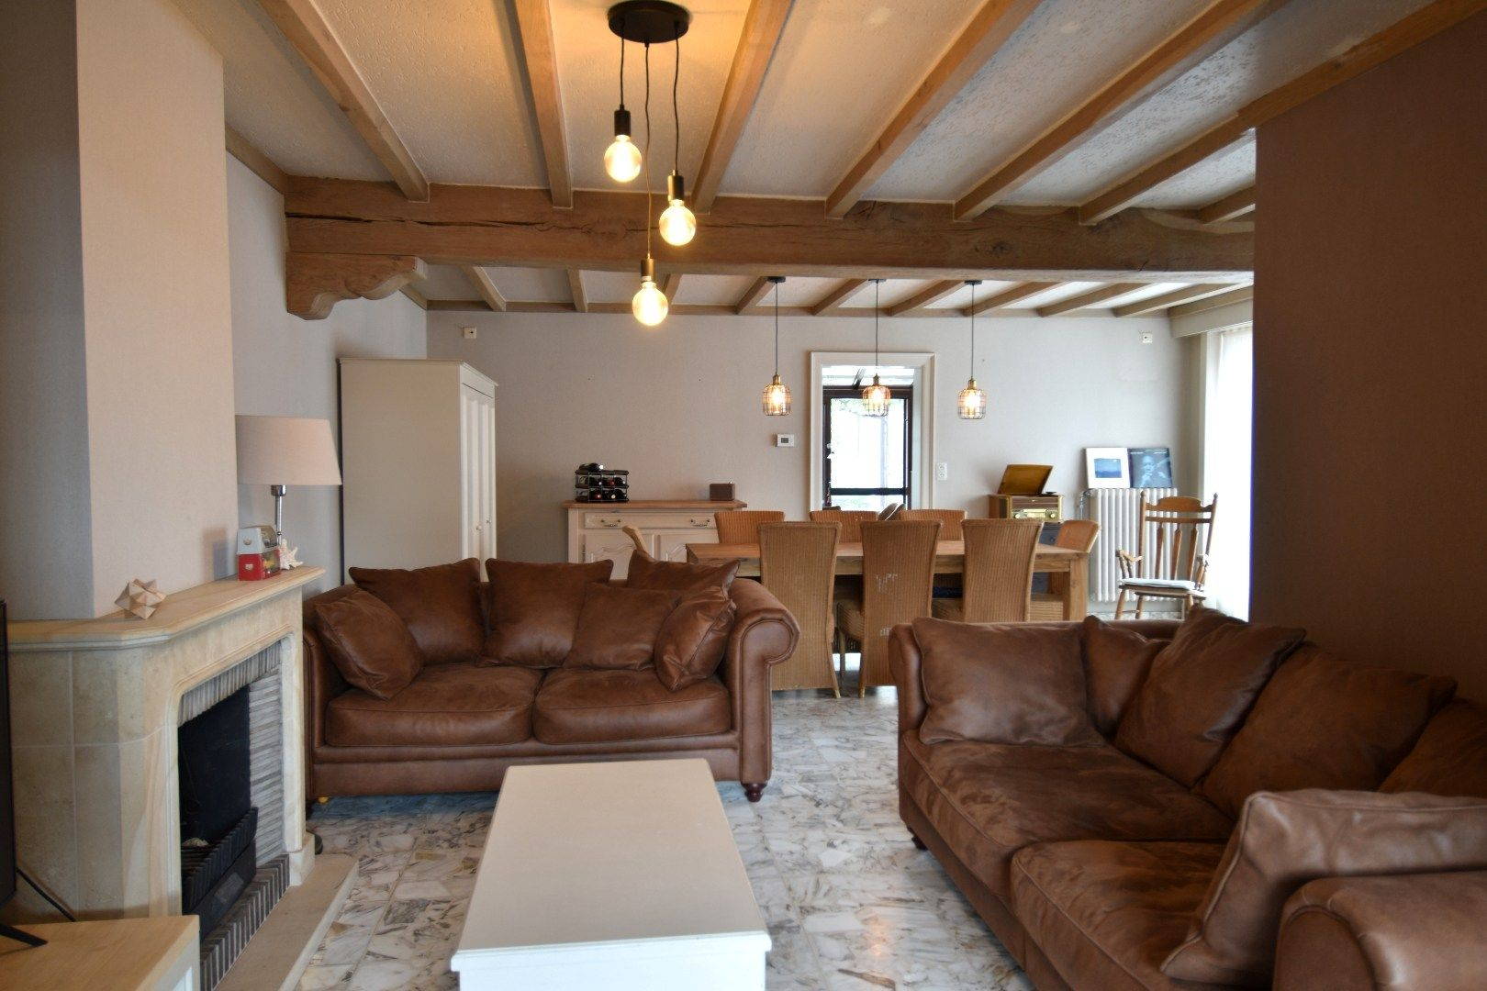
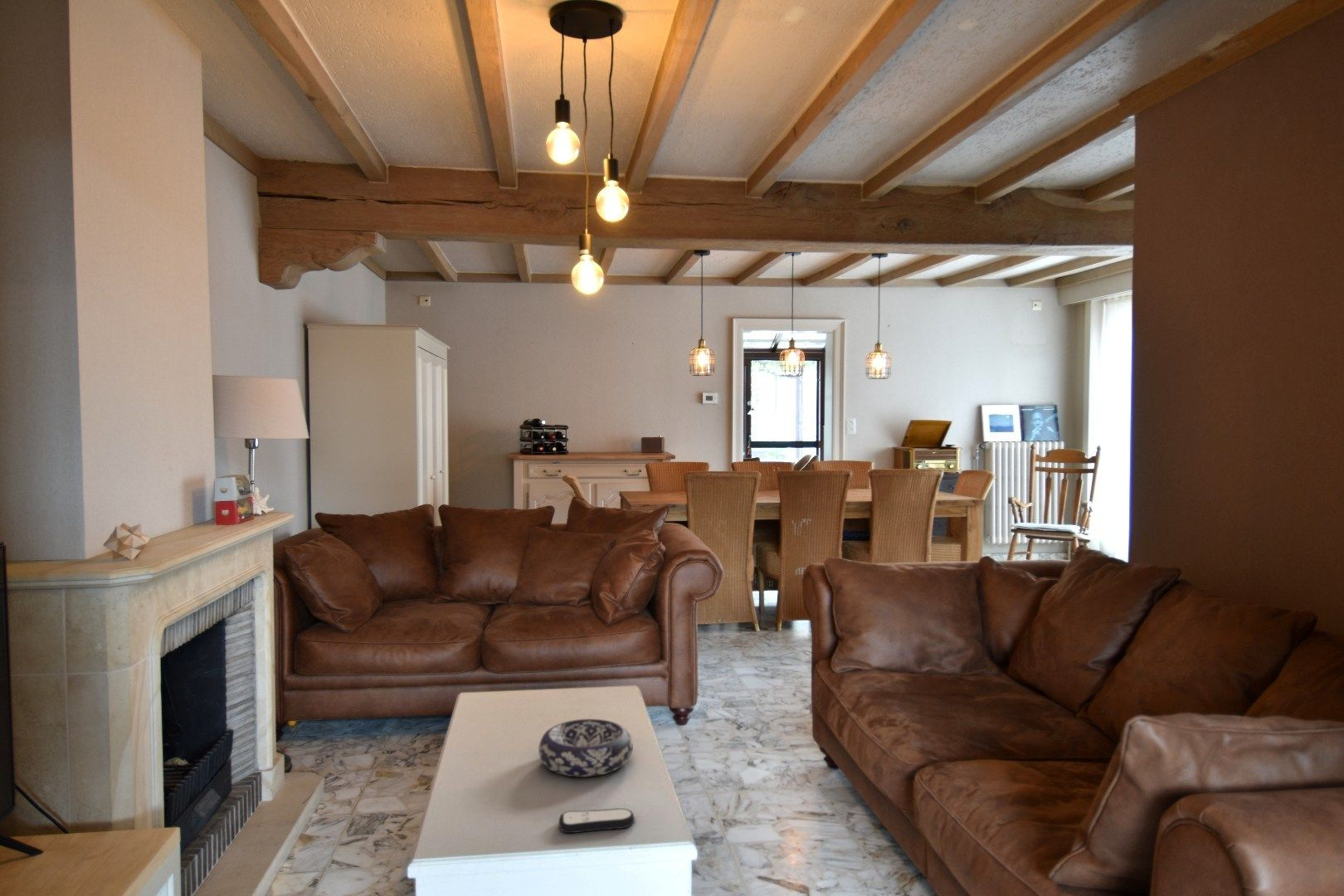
+ remote control (597, 819)
+ decorative bowl (586, 747)
